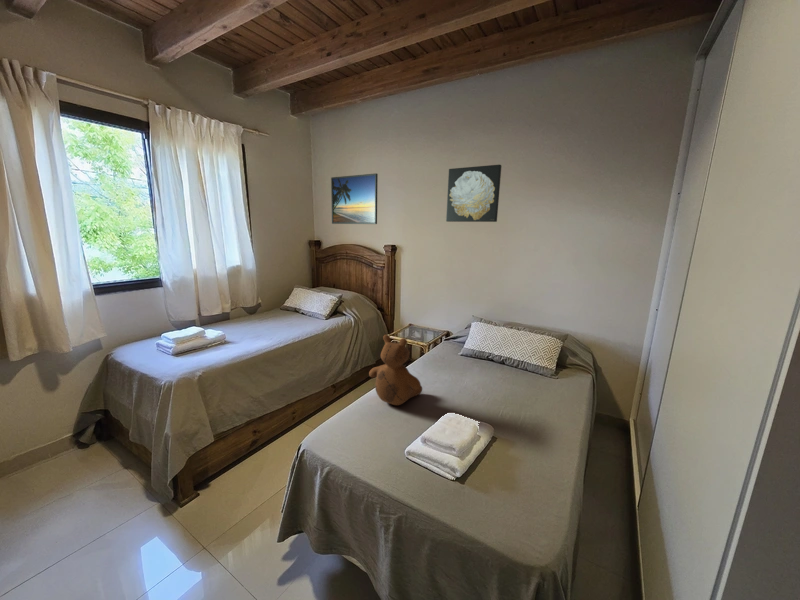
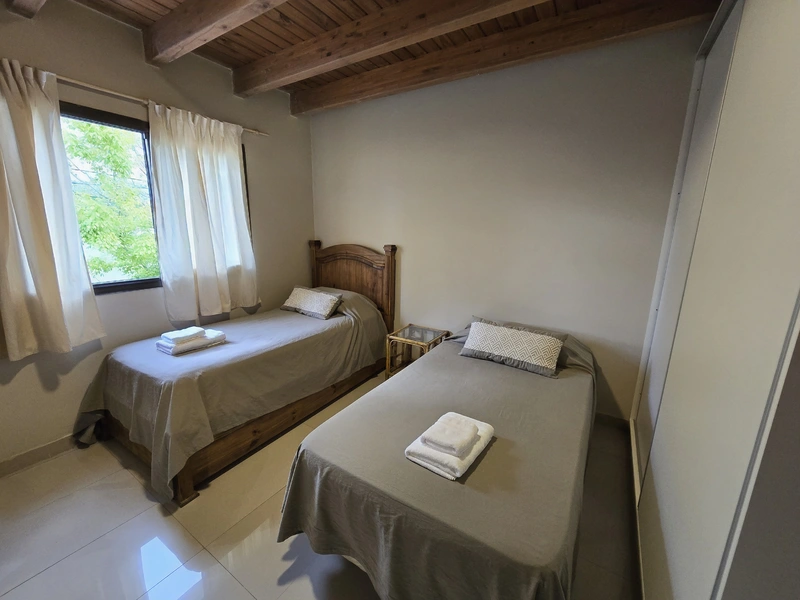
- wall art (472, 194)
- teddy bear (399, 366)
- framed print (353, 200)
